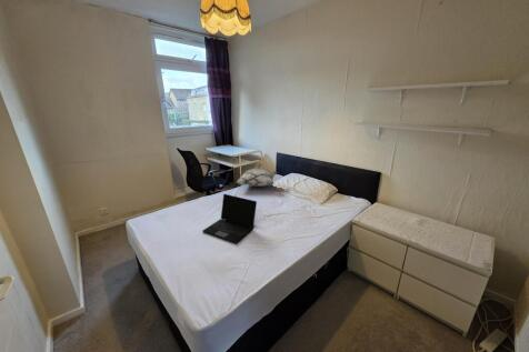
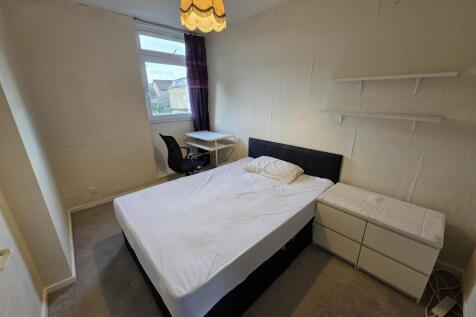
- decorative pillow (258, 177)
- laptop (229, 217)
